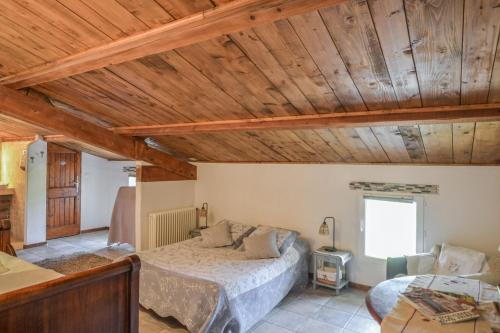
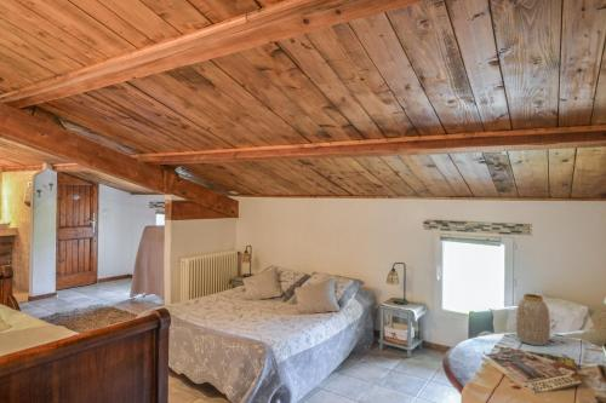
+ vase (532, 318)
